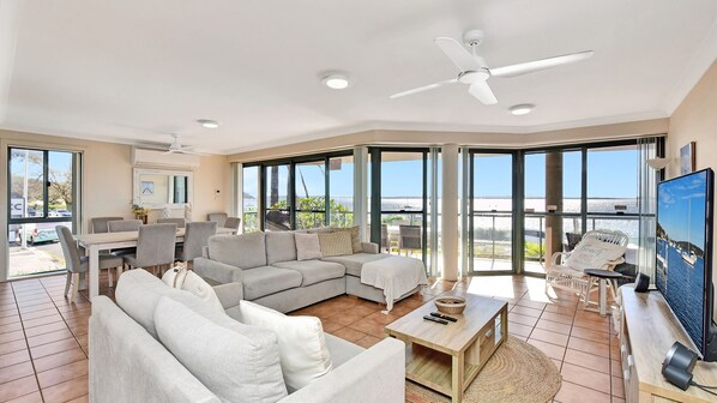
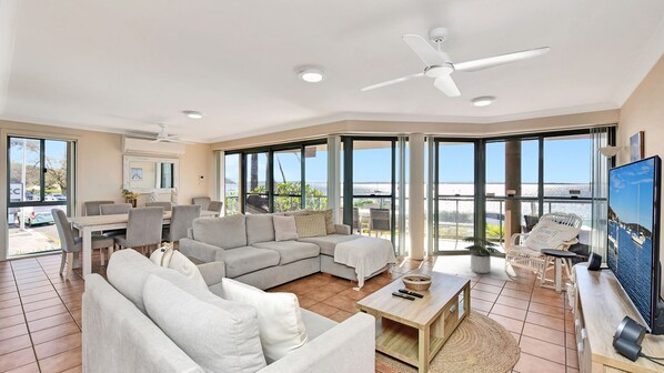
+ potted plant (481, 253)
